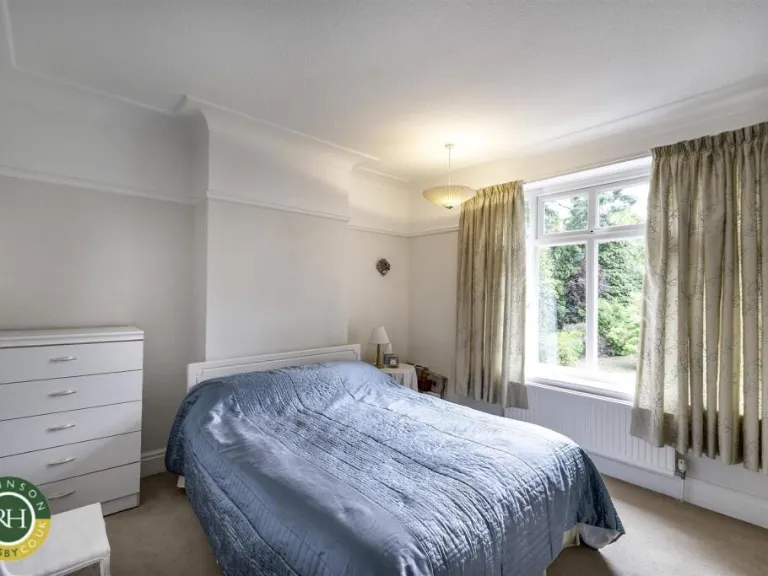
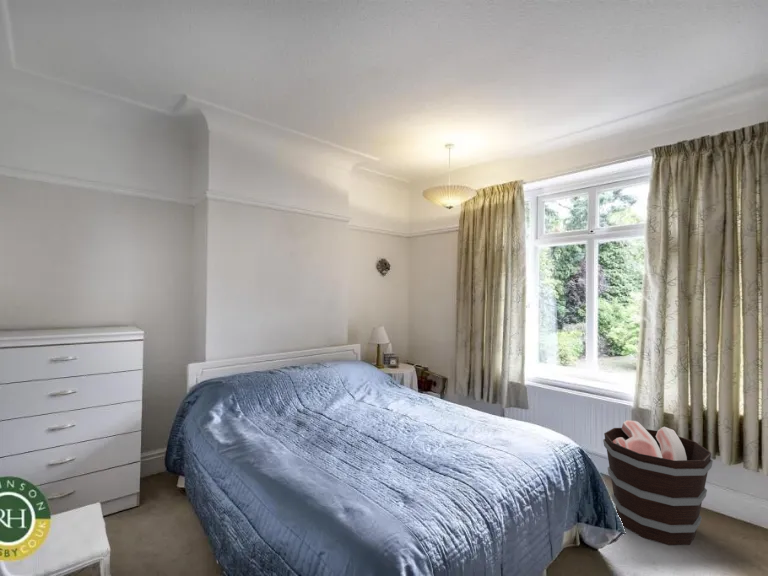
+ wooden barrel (654, 478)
